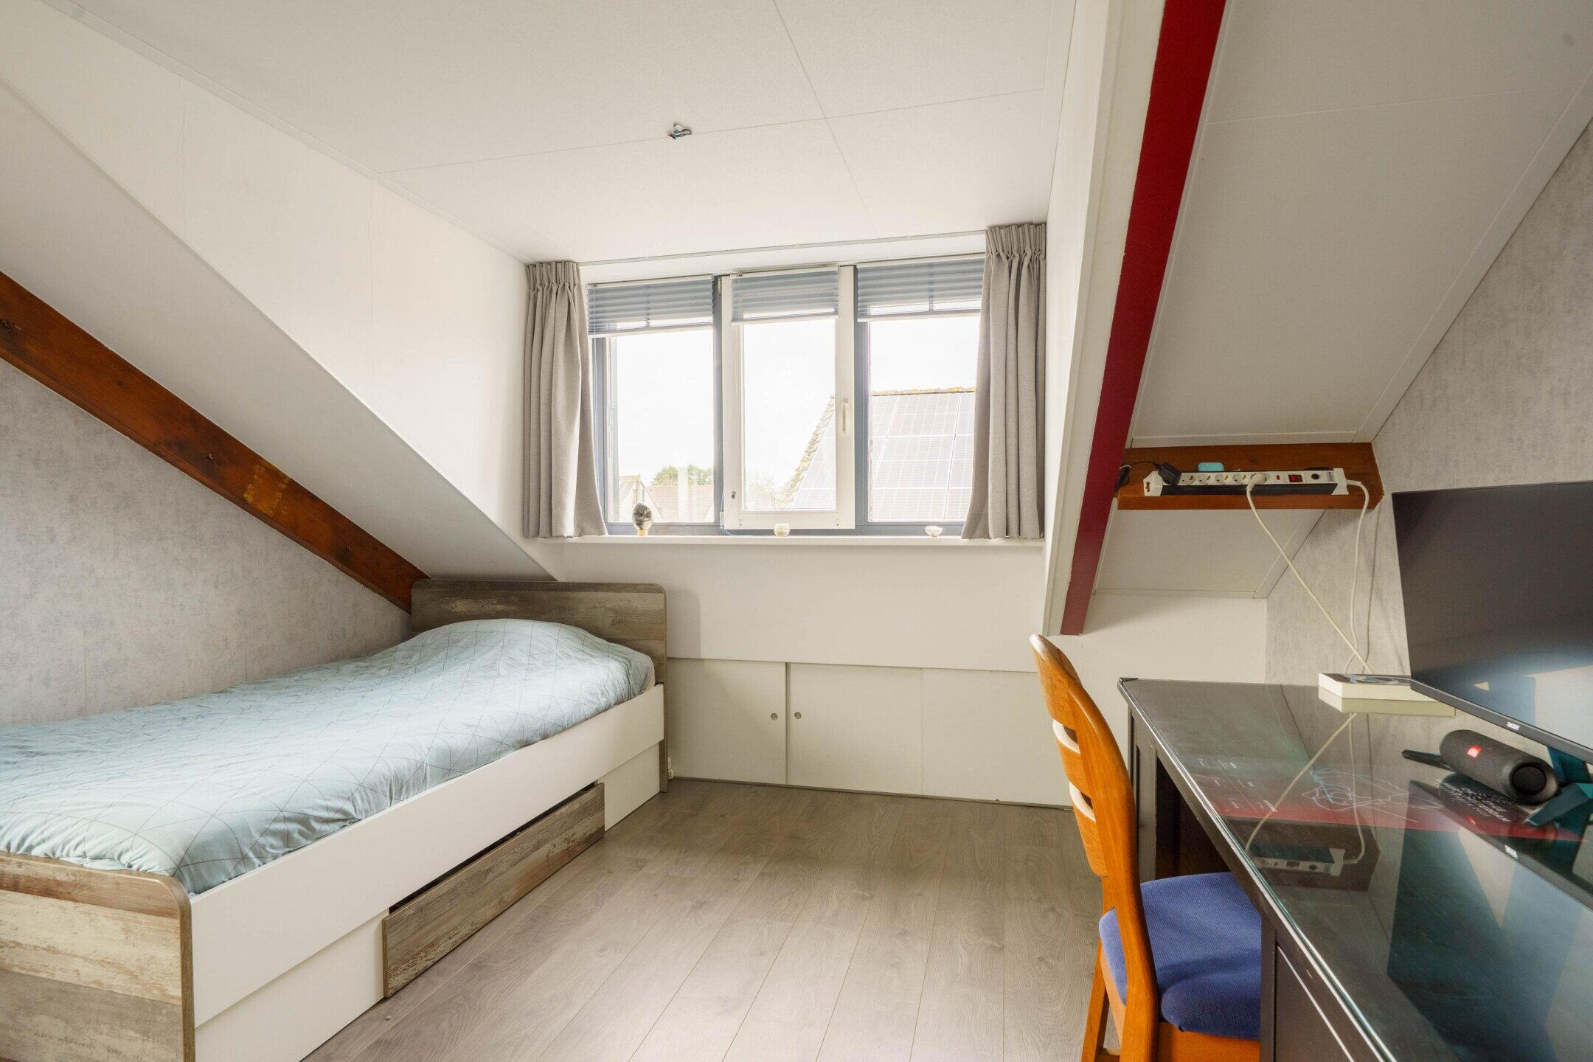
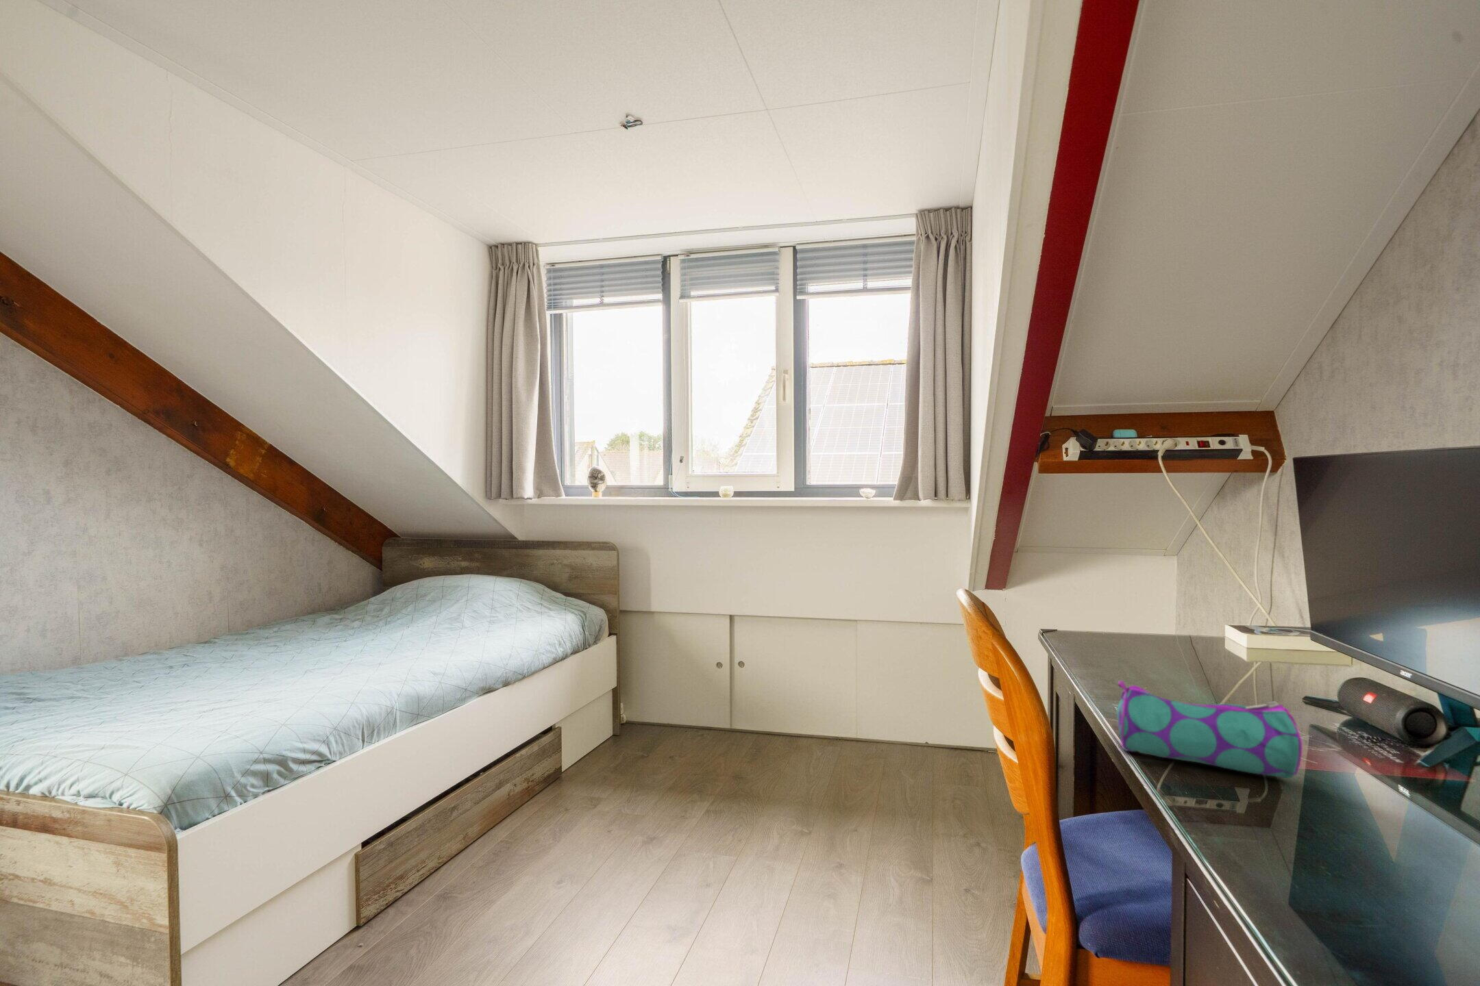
+ pencil case (1202, 727)
